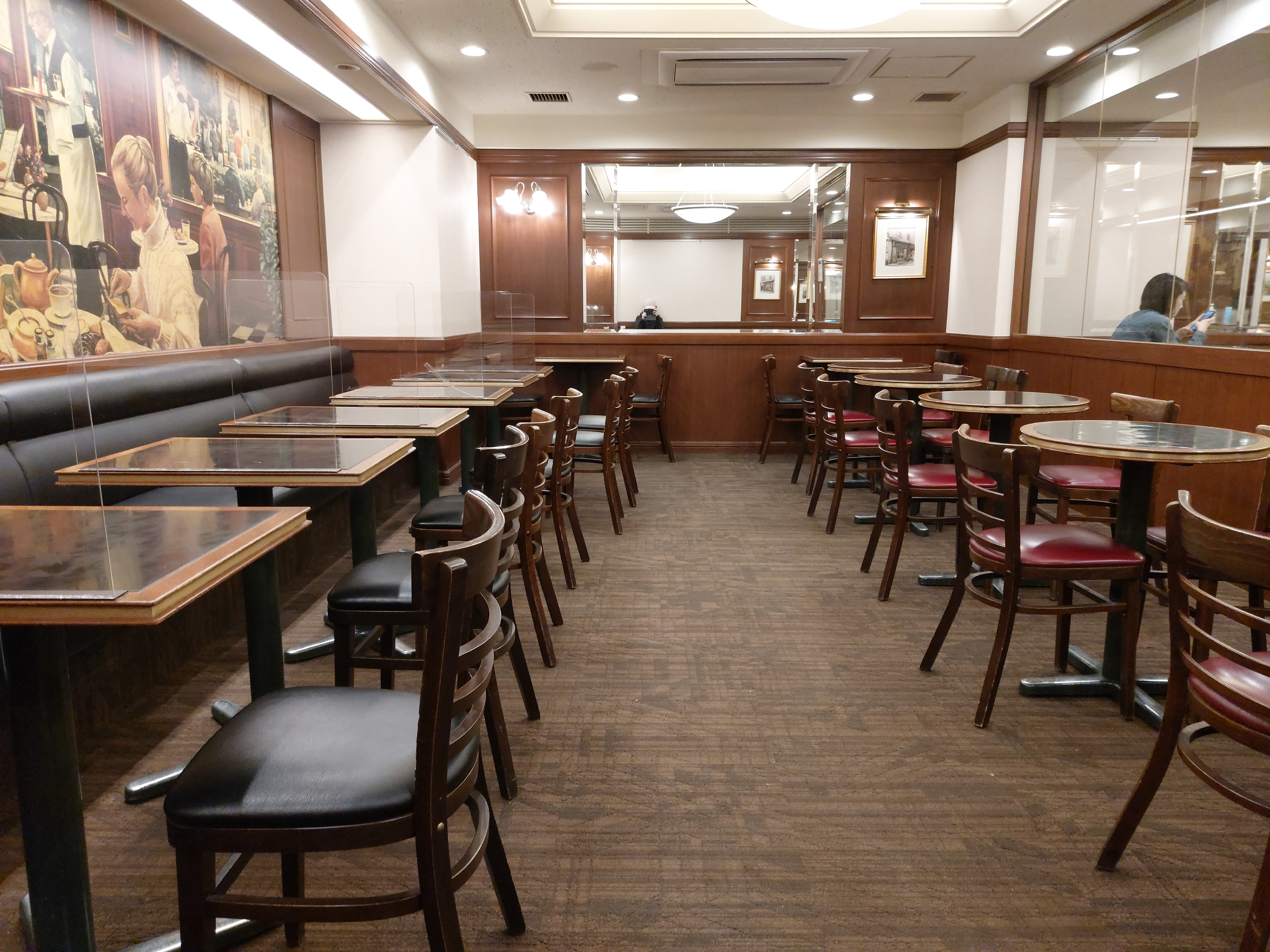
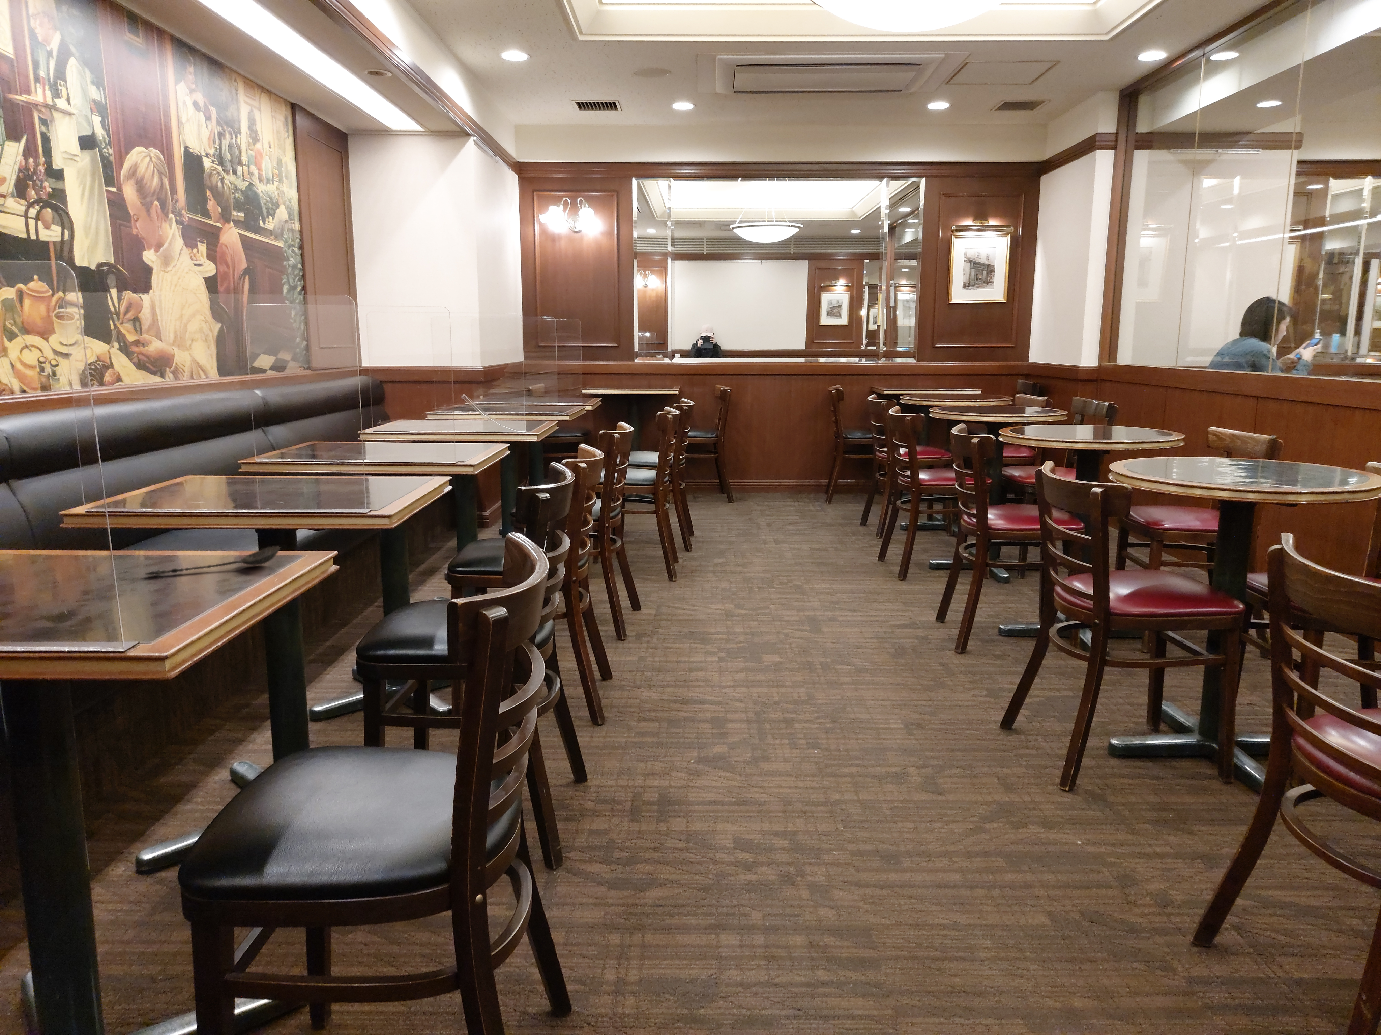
+ spoon (216, 564)
